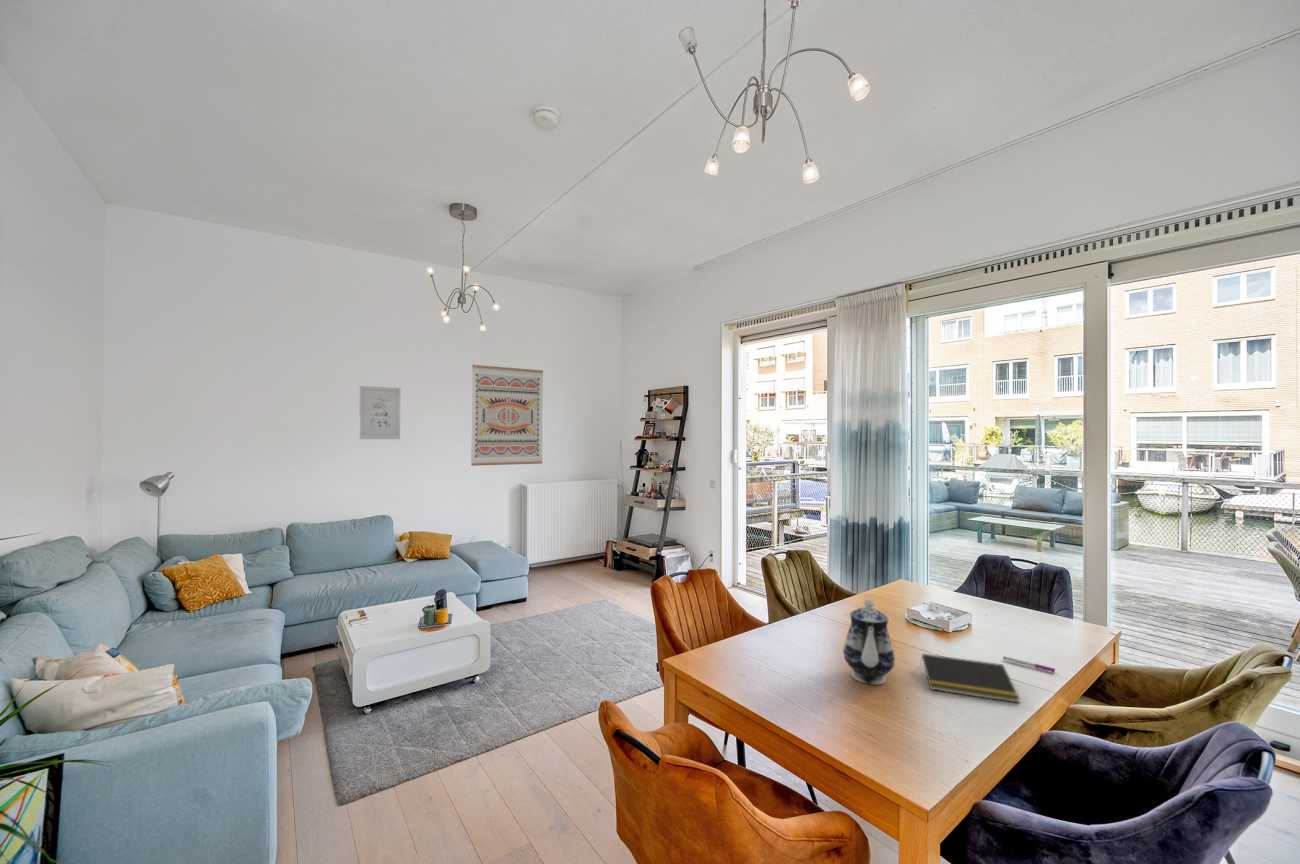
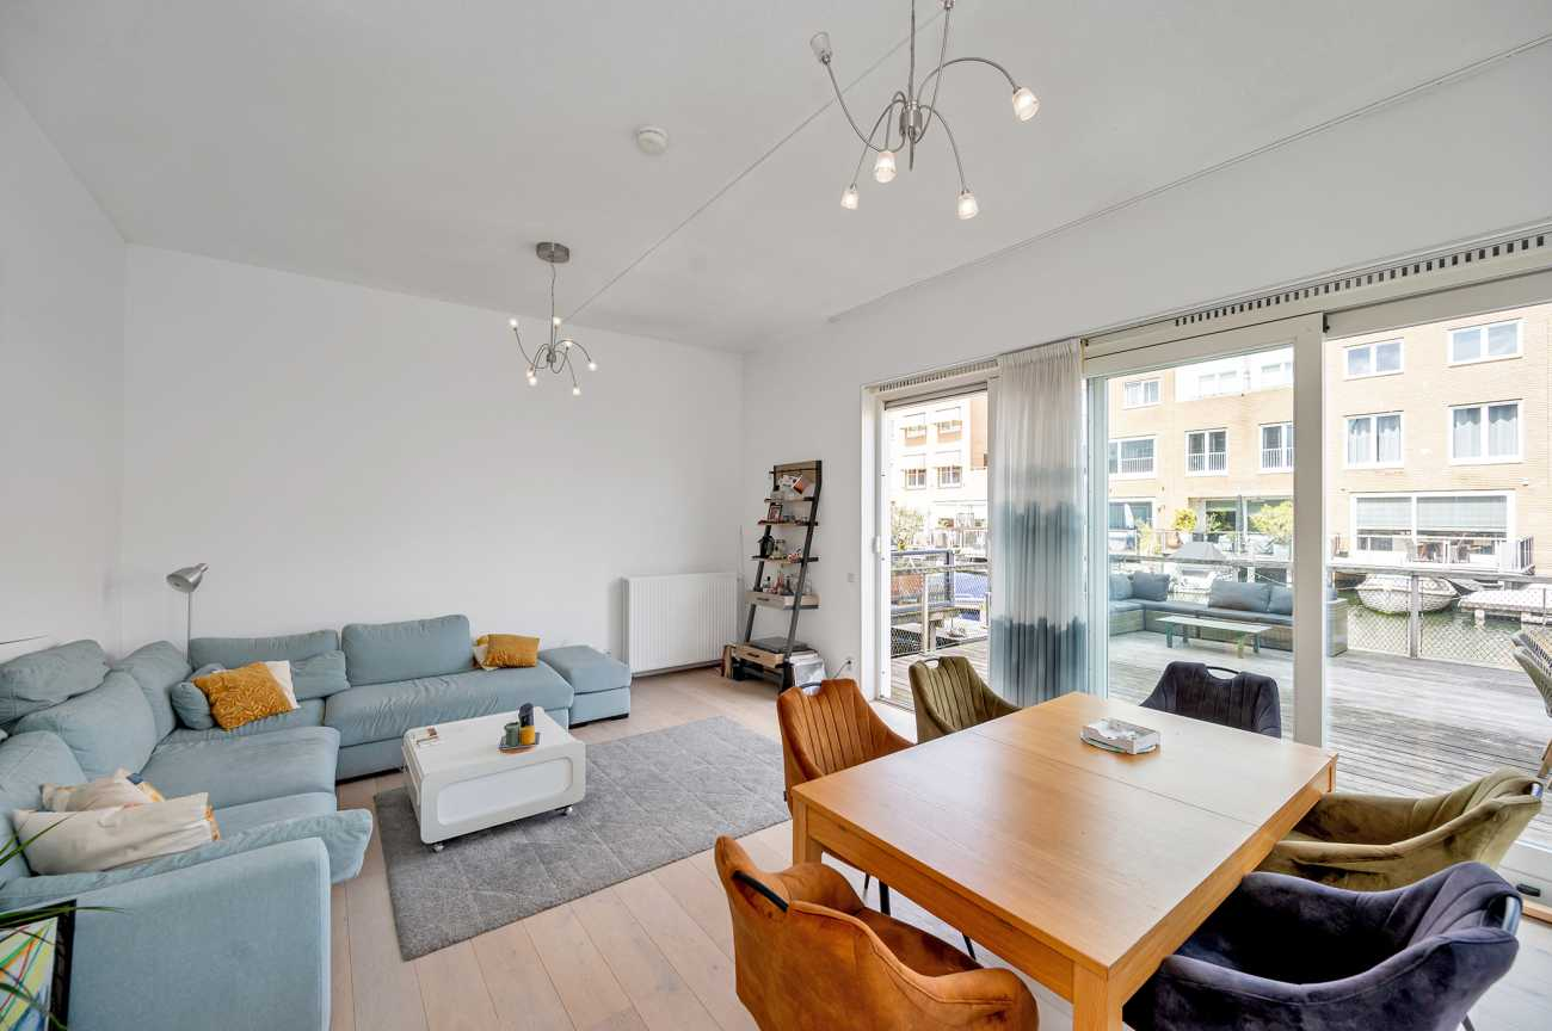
- wall art (380, 413)
- teapot (868, 638)
- pen (1028, 663)
- wall art (508, 416)
- notepad (967, 676)
